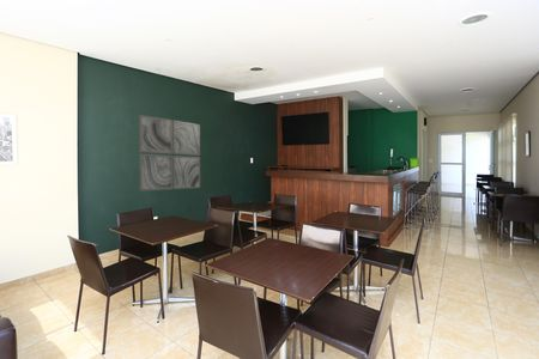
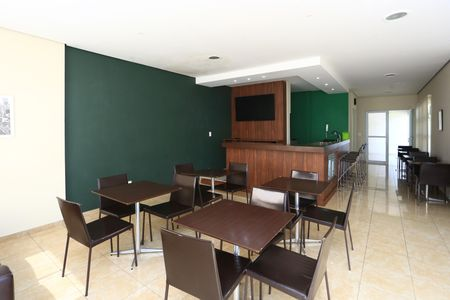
- wall art (172, 153)
